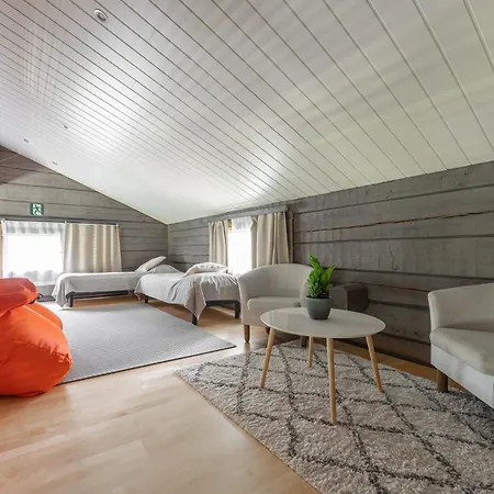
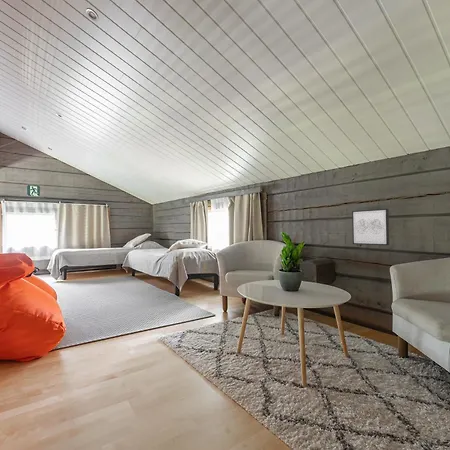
+ wall art (369, 227)
